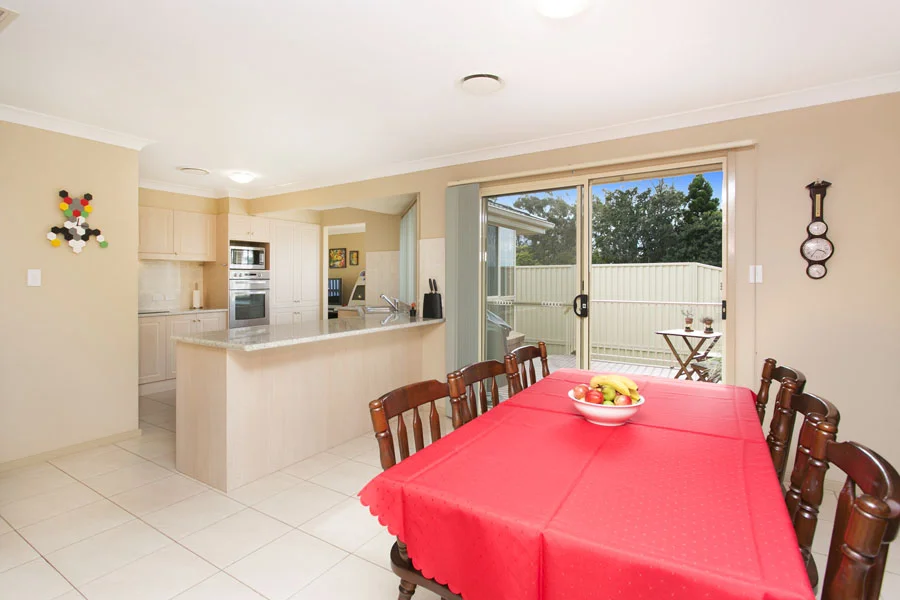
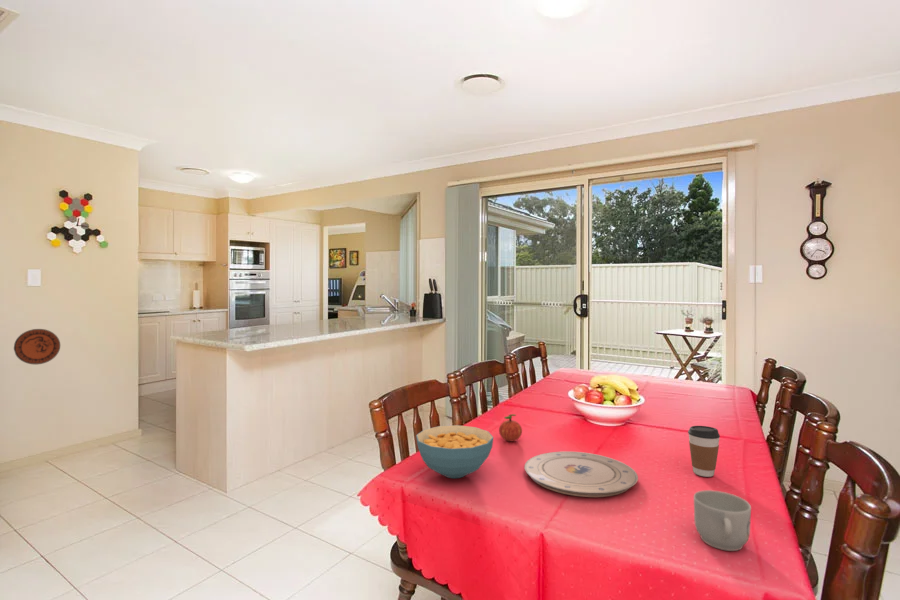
+ plate (579, 472)
+ mug (722, 524)
+ apple (510, 427)
+ decorative plate (37, 346)
+ cereal bowl (454, 454)
+ coffee cup (703, 450)
